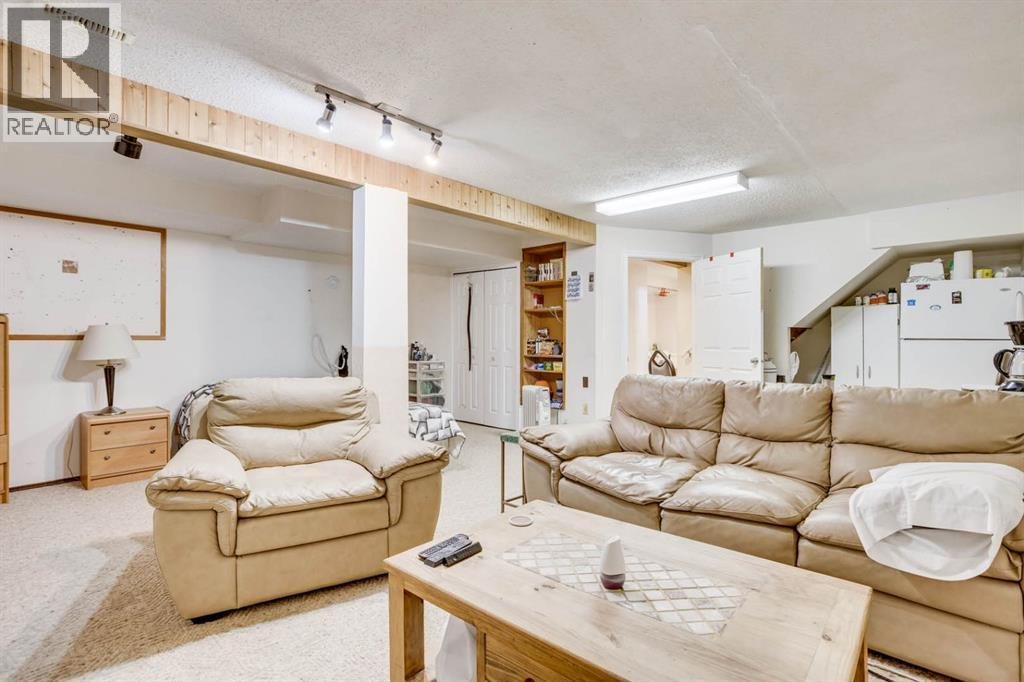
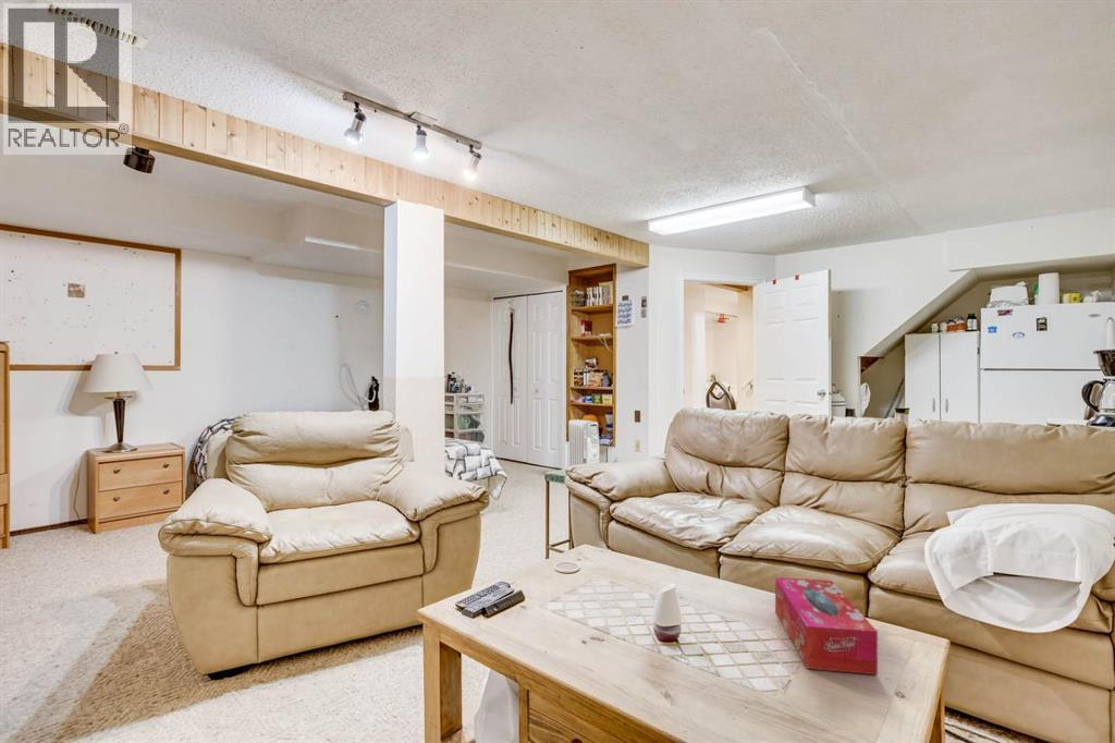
+ tissue box (820, 620)
